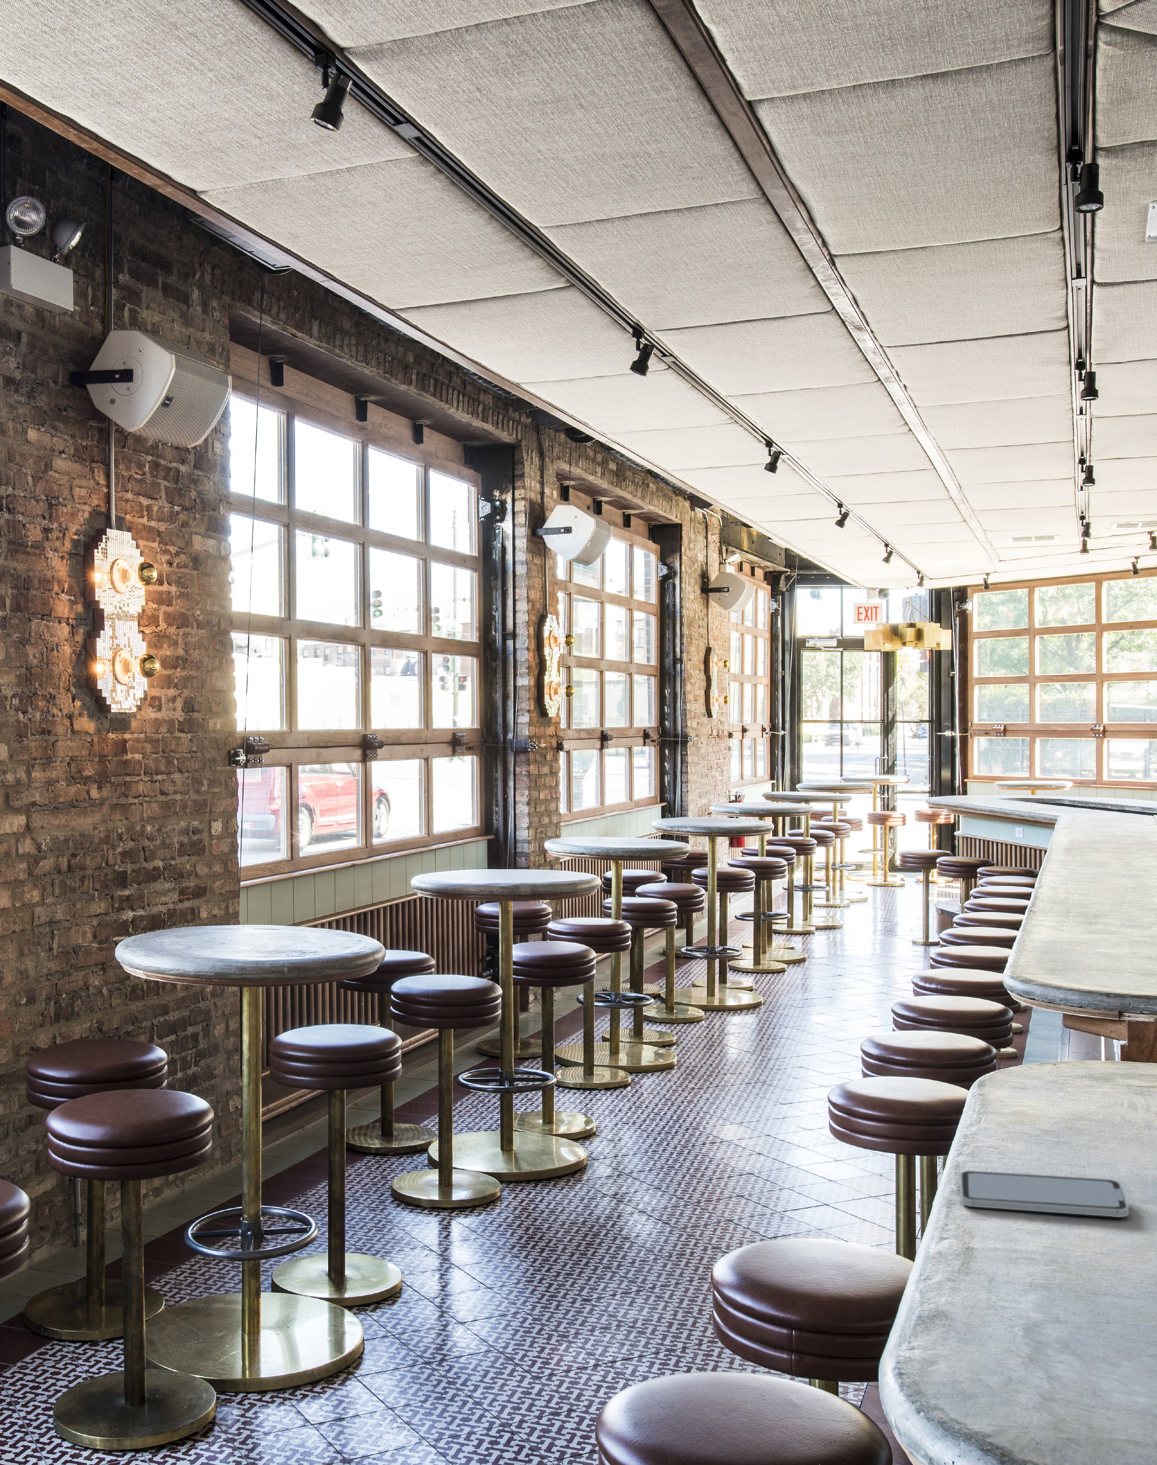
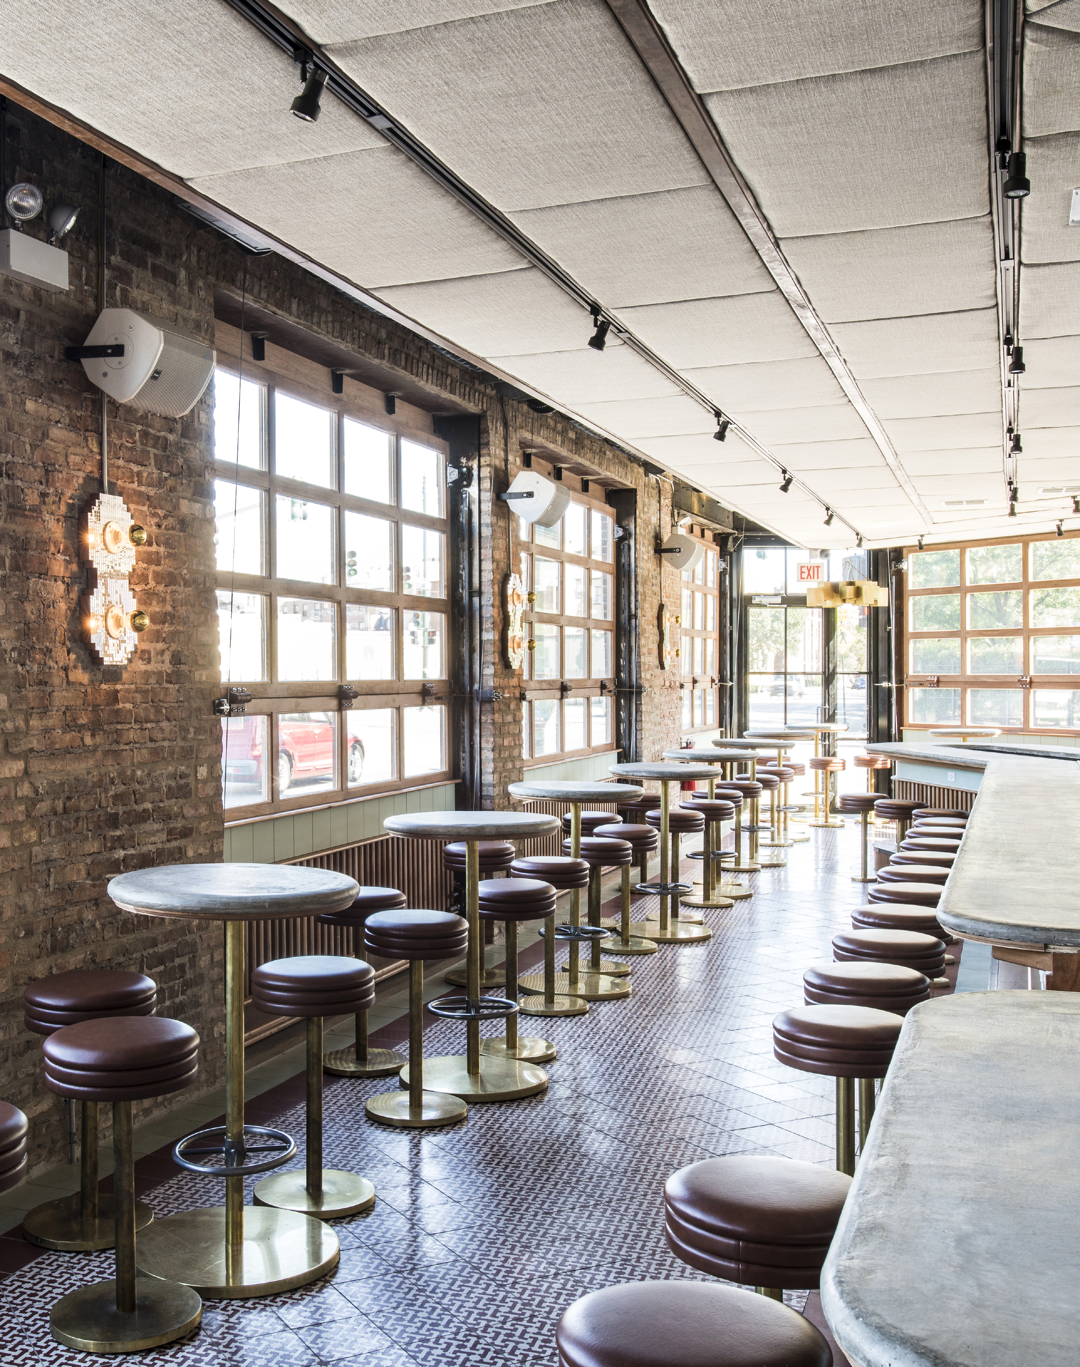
- smartphone (1042, 1193)
